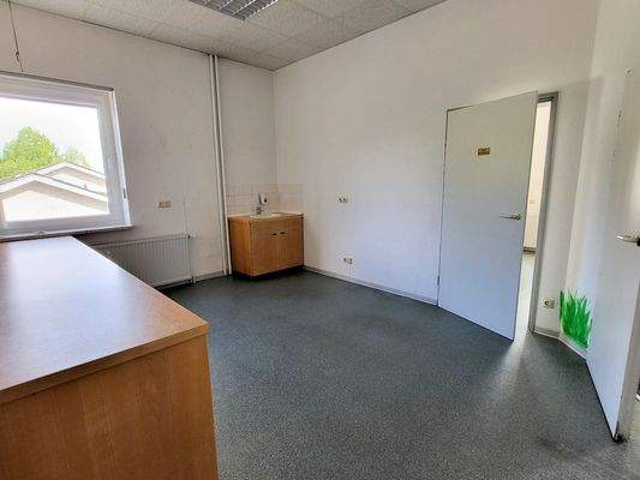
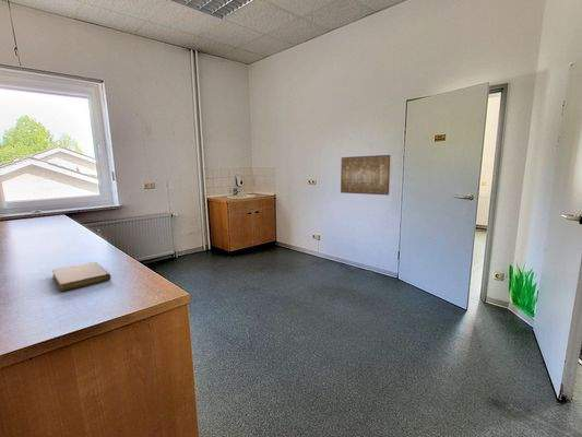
+ wall art (364, 175)
+ notebook (80, 274)
